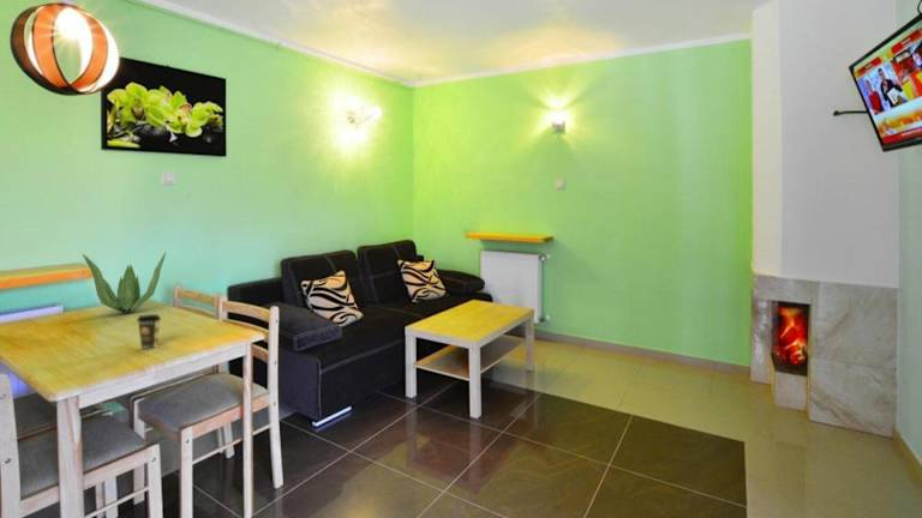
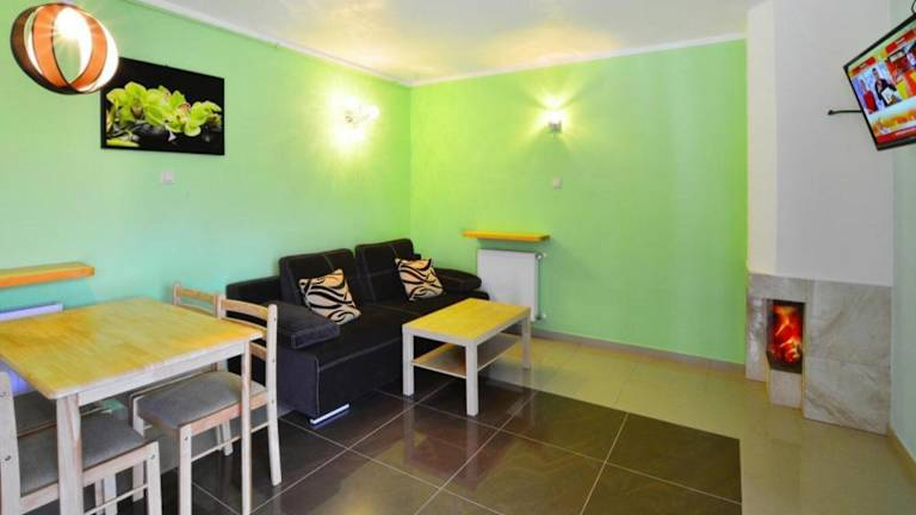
- plant (124, 282)
- coffee cup (149, 331)
